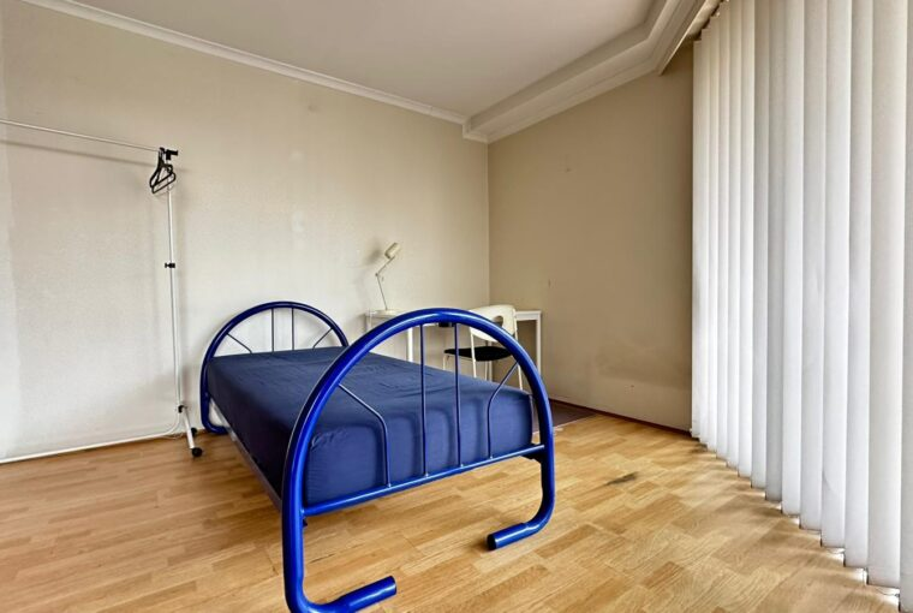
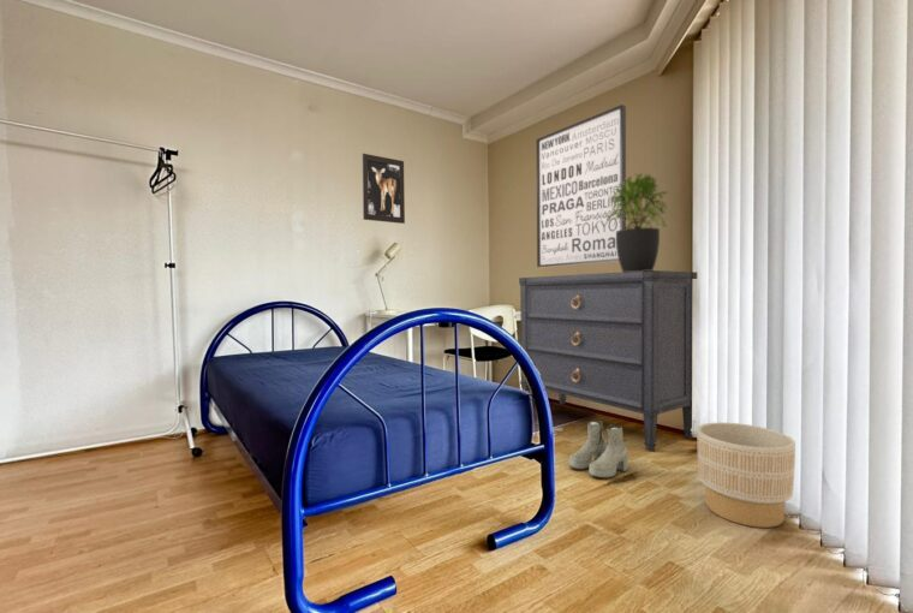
+ wall art (577, 194)
+ boots (598, 446)
+ planter (742, 472)
+ potted plant (635, 221)
+ dresser (598, 350)
+ wall art (383, 189)
